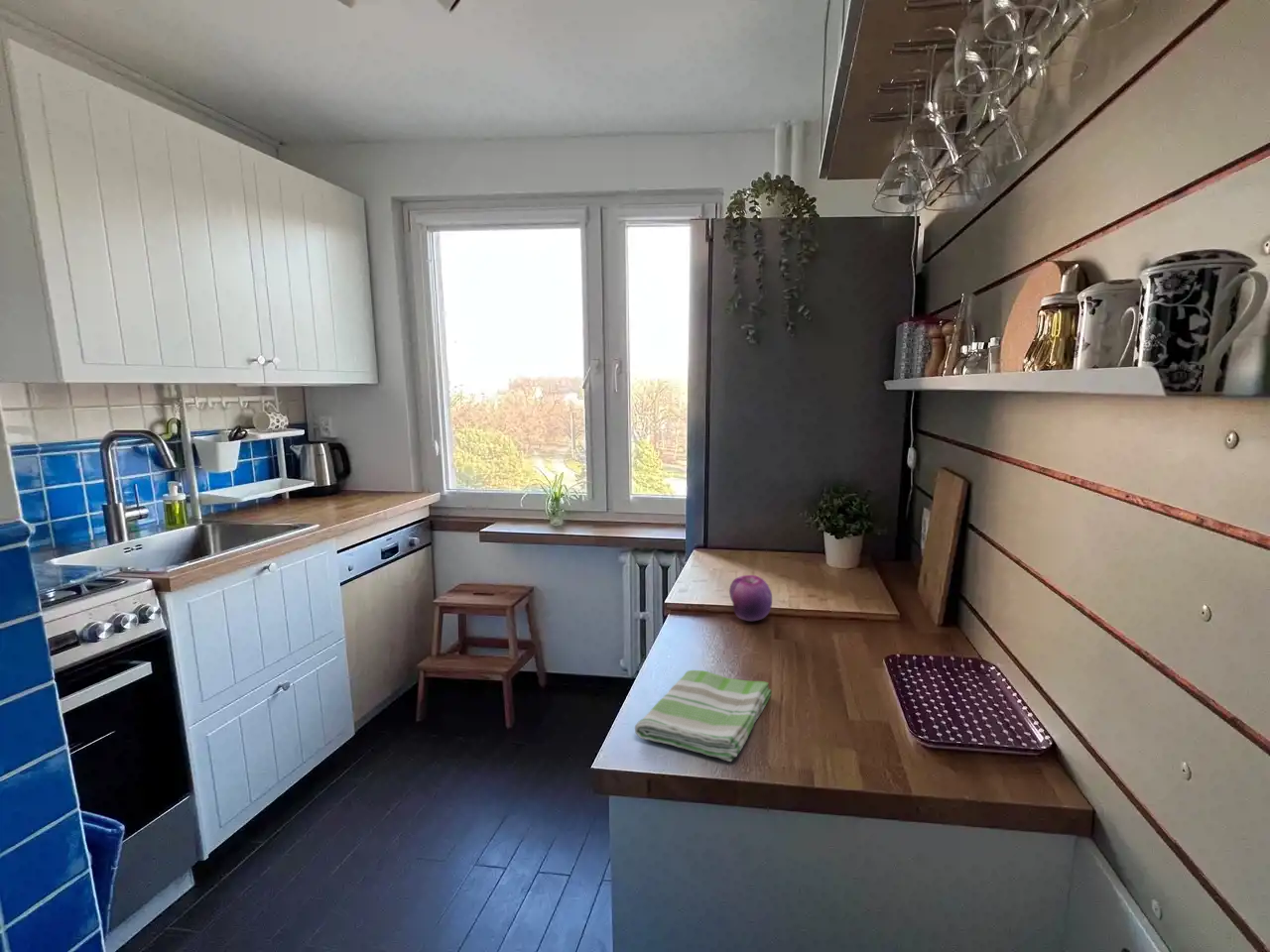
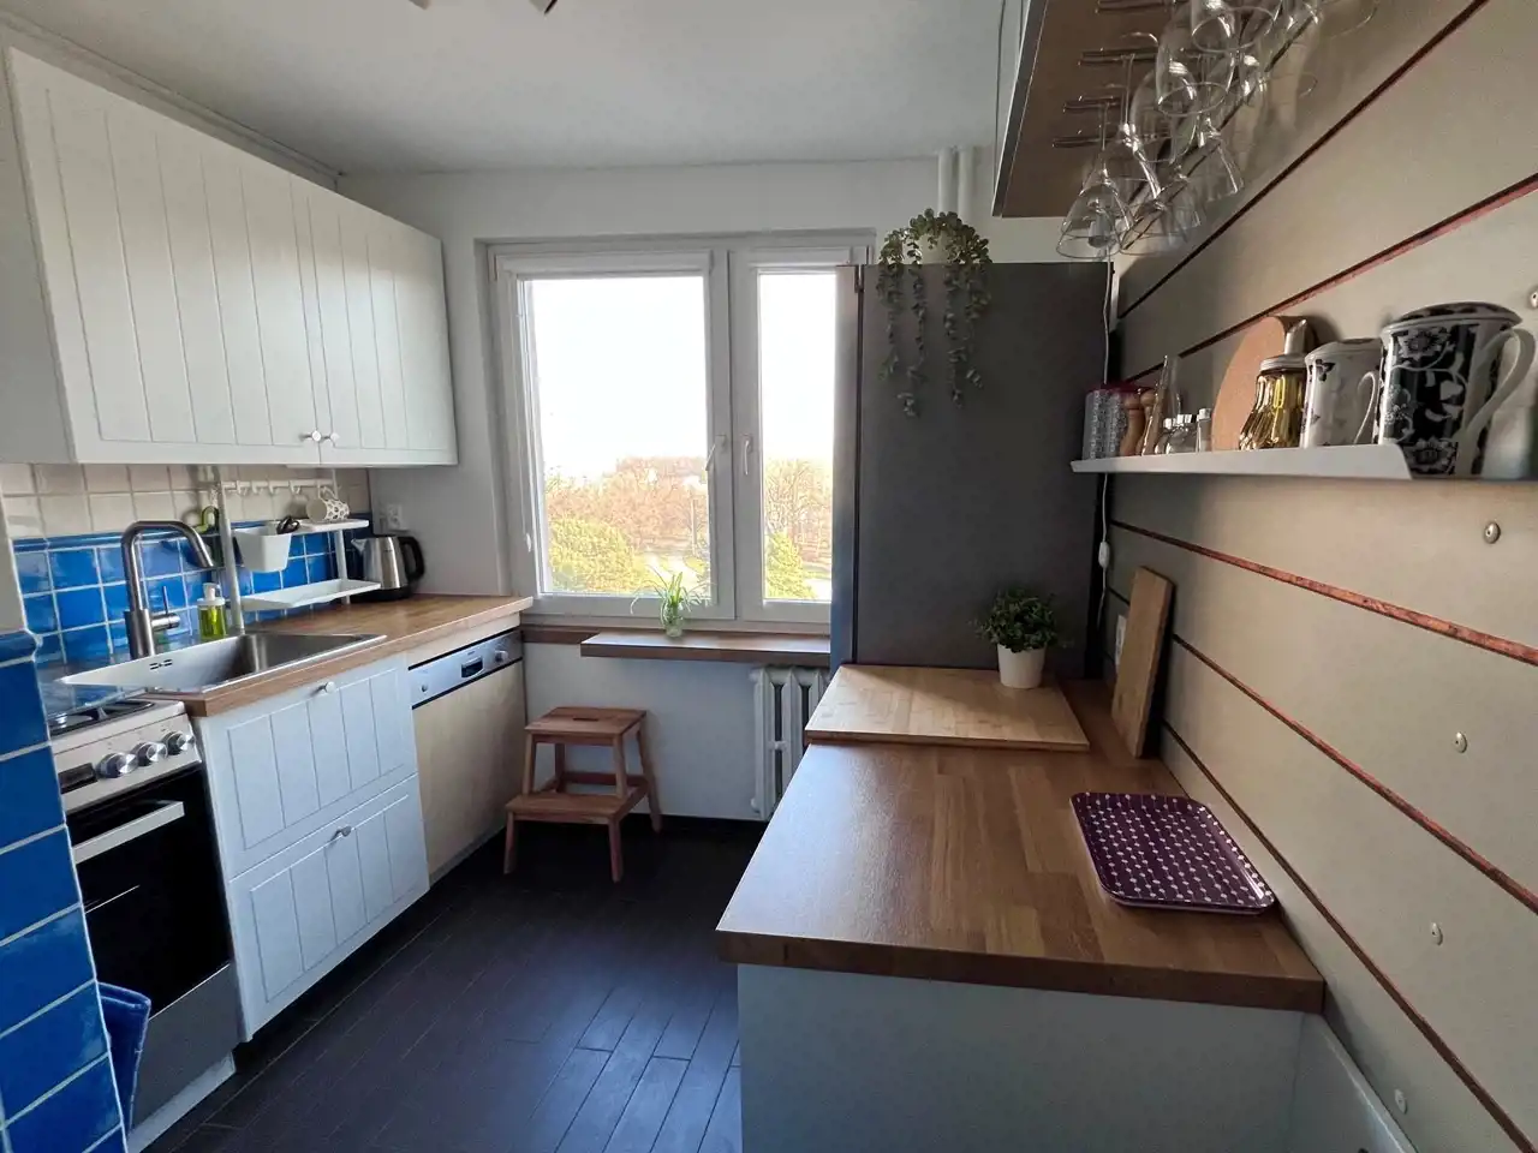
- fruit (749, 597)
- dish towel (706, 705)
